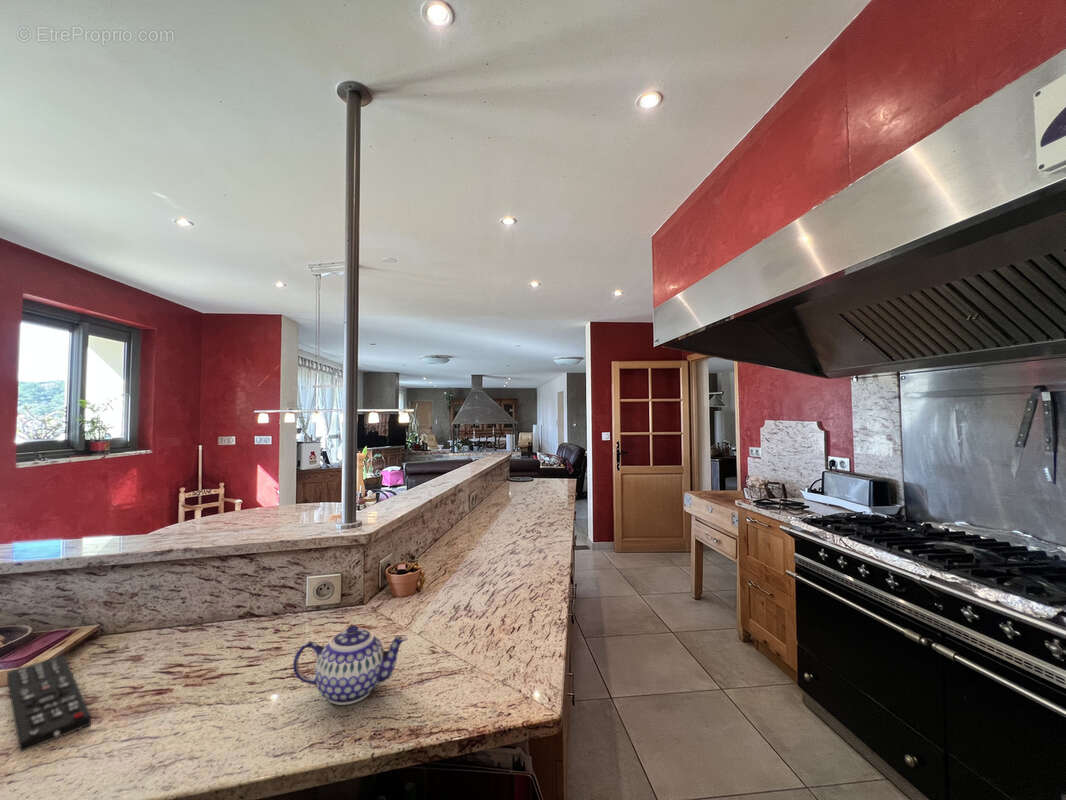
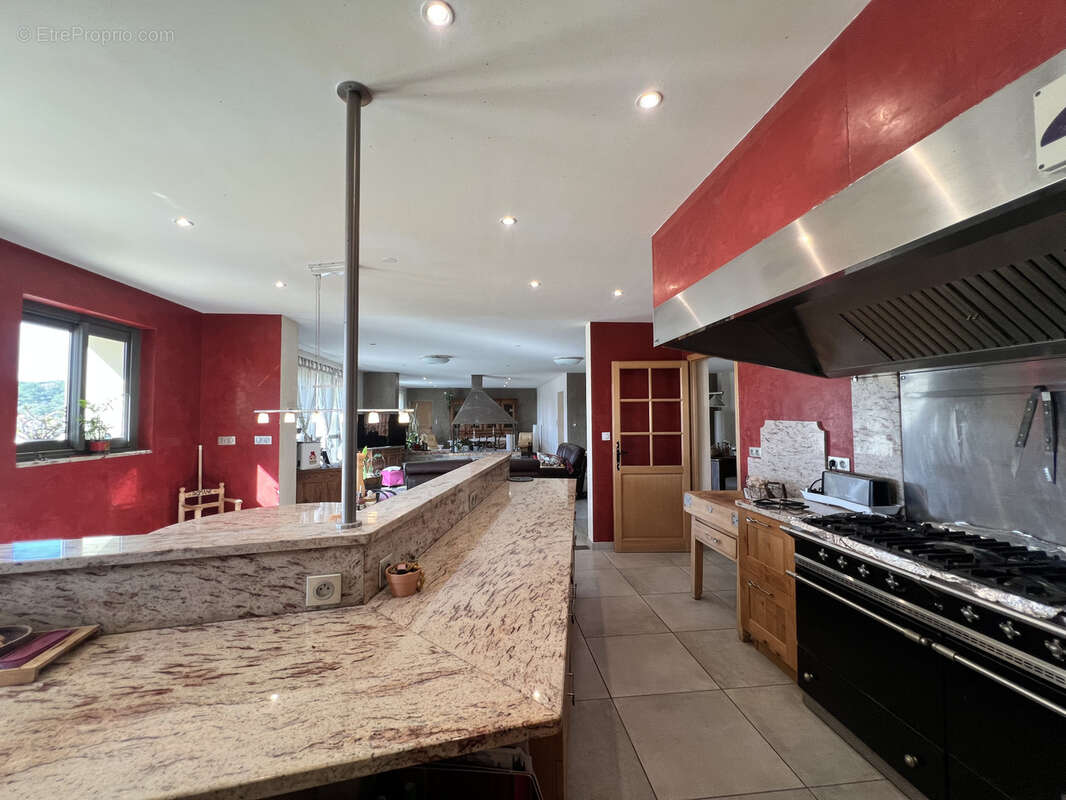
- teapot (351, 658)
- remote control (45, 695)
